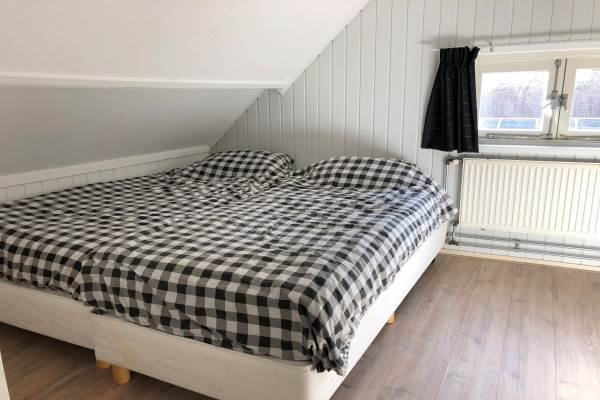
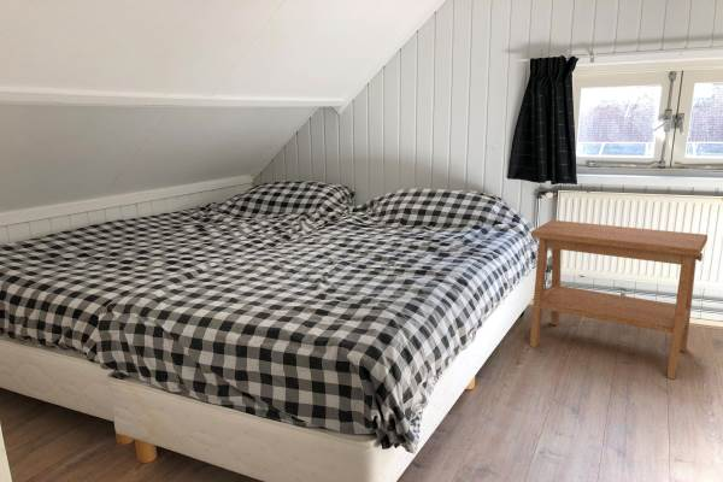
+ side table (611, 294)
